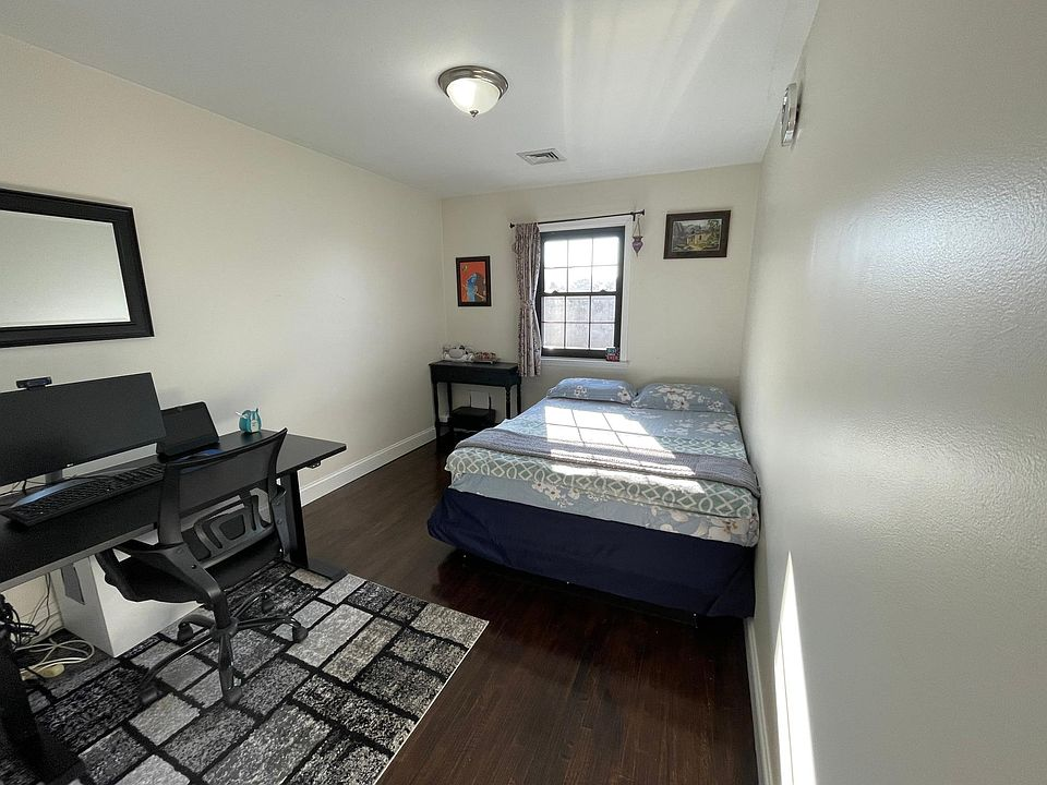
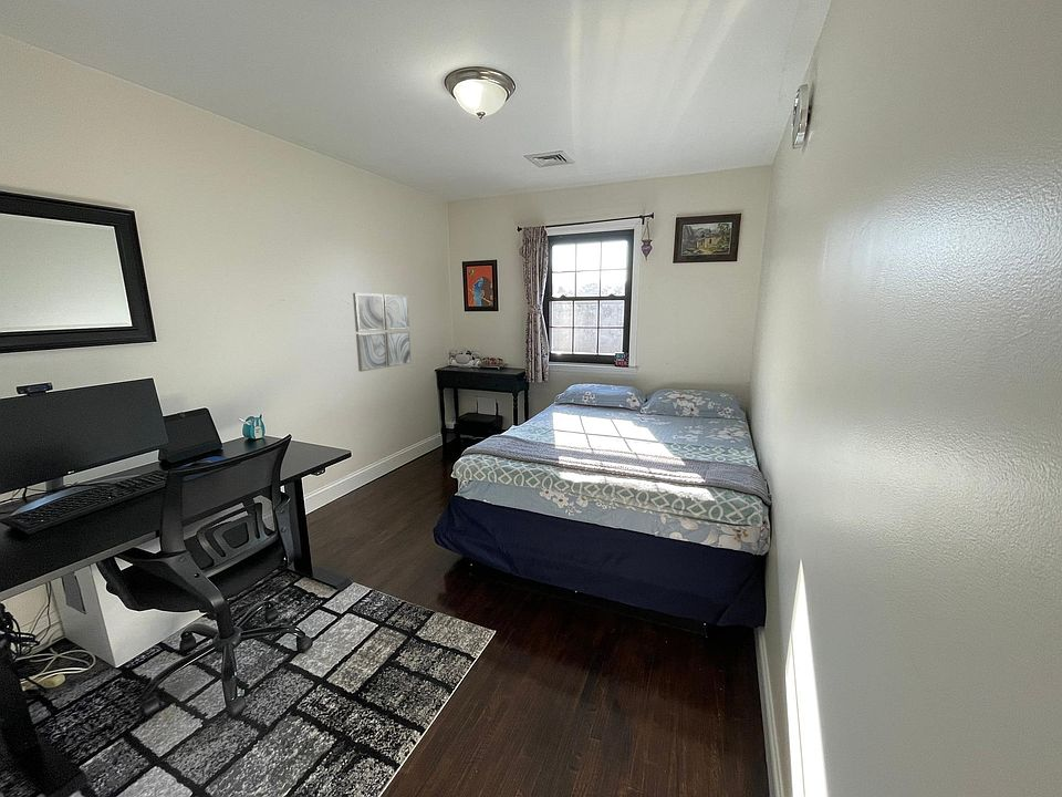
+ wall art (384, 330)
